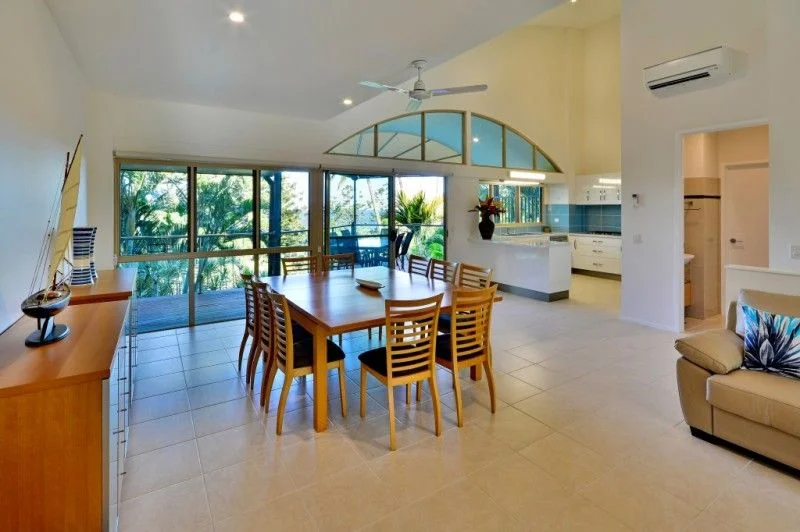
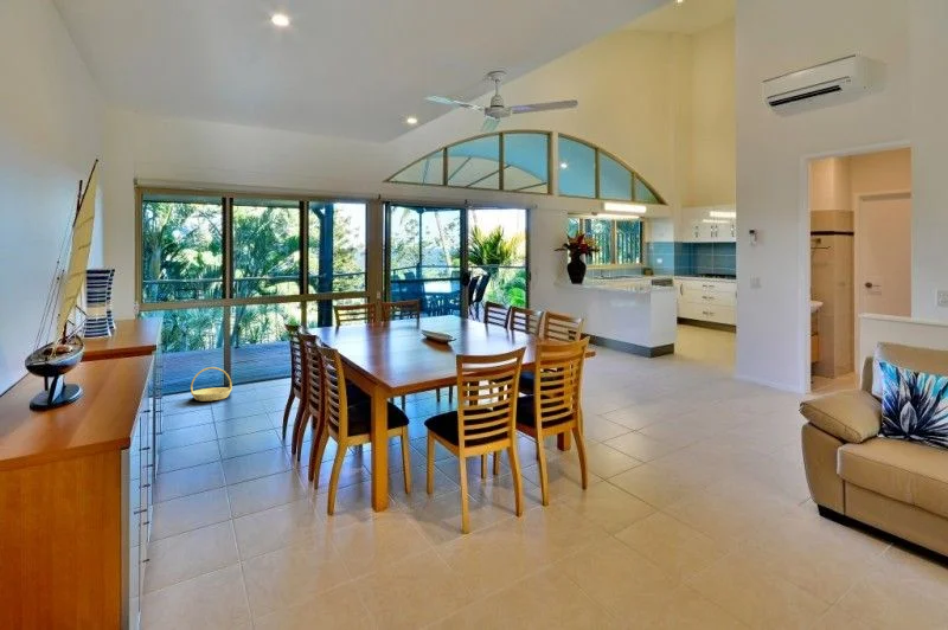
+ basket (211, 388)
